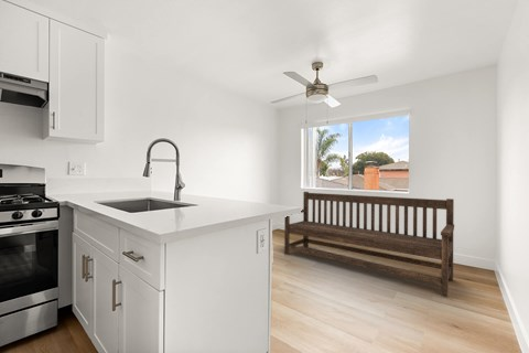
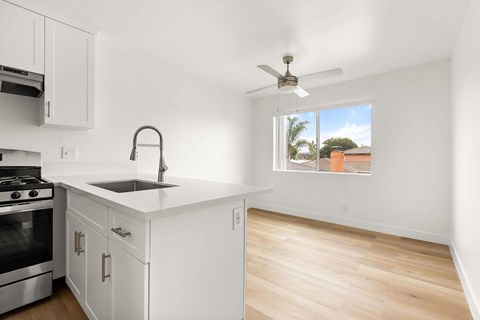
- bench (357, 231)
